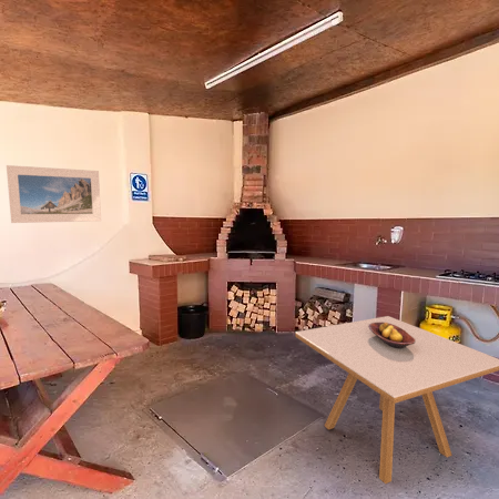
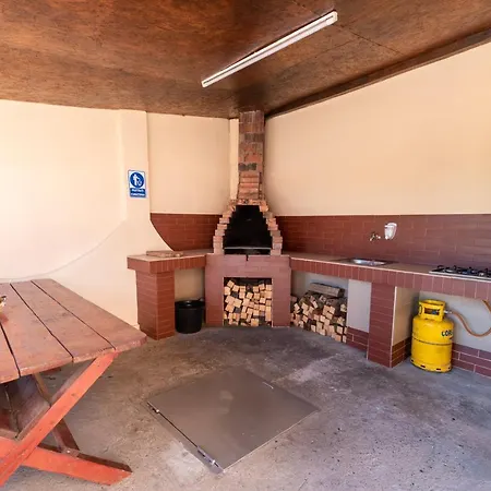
- dining table (387, 394)
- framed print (57, 195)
- fruit bowl (390, 333)
